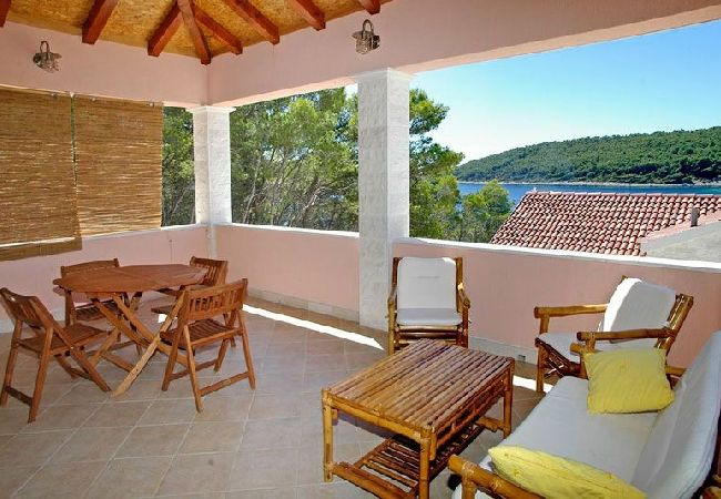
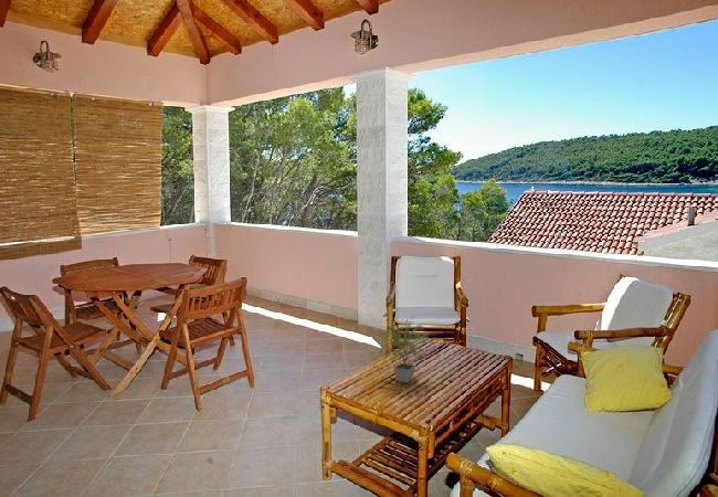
+ potted plant (402, 347)
